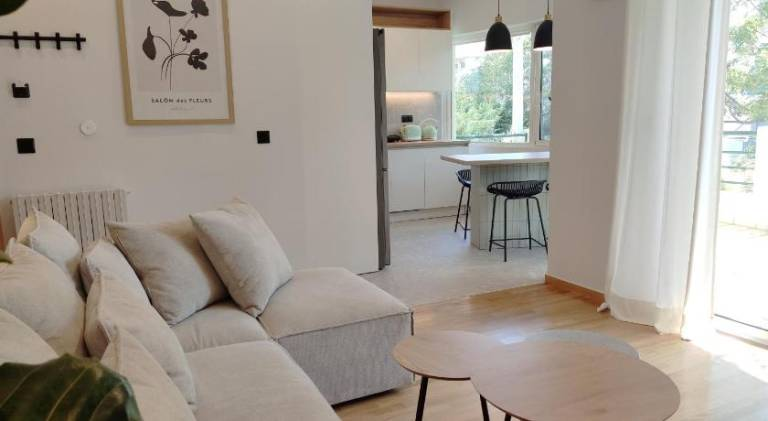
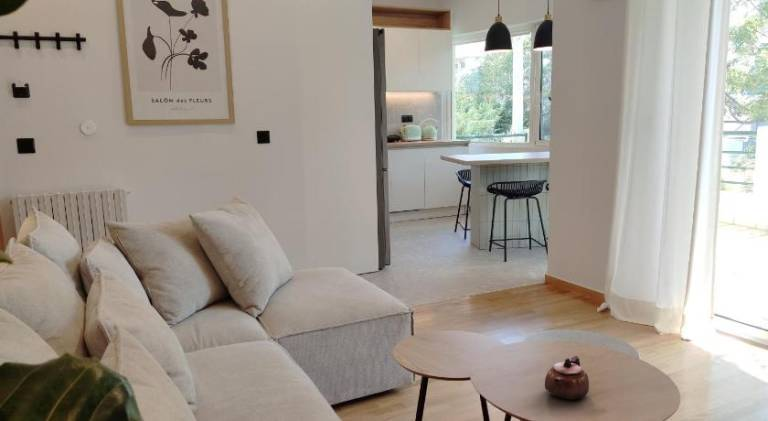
+ teapot (568, 374)
